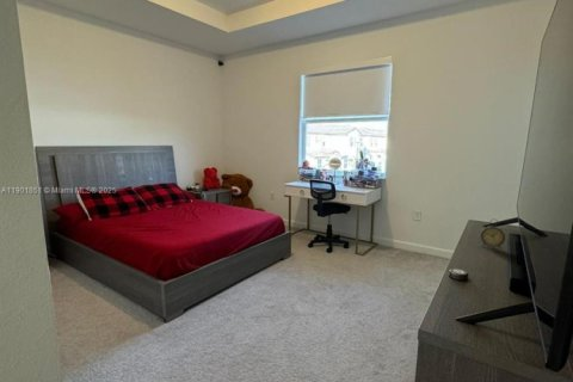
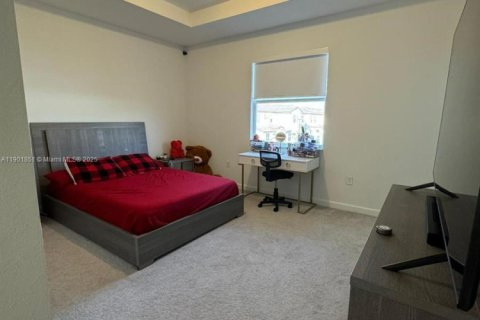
- alarm clock (492, 233)
